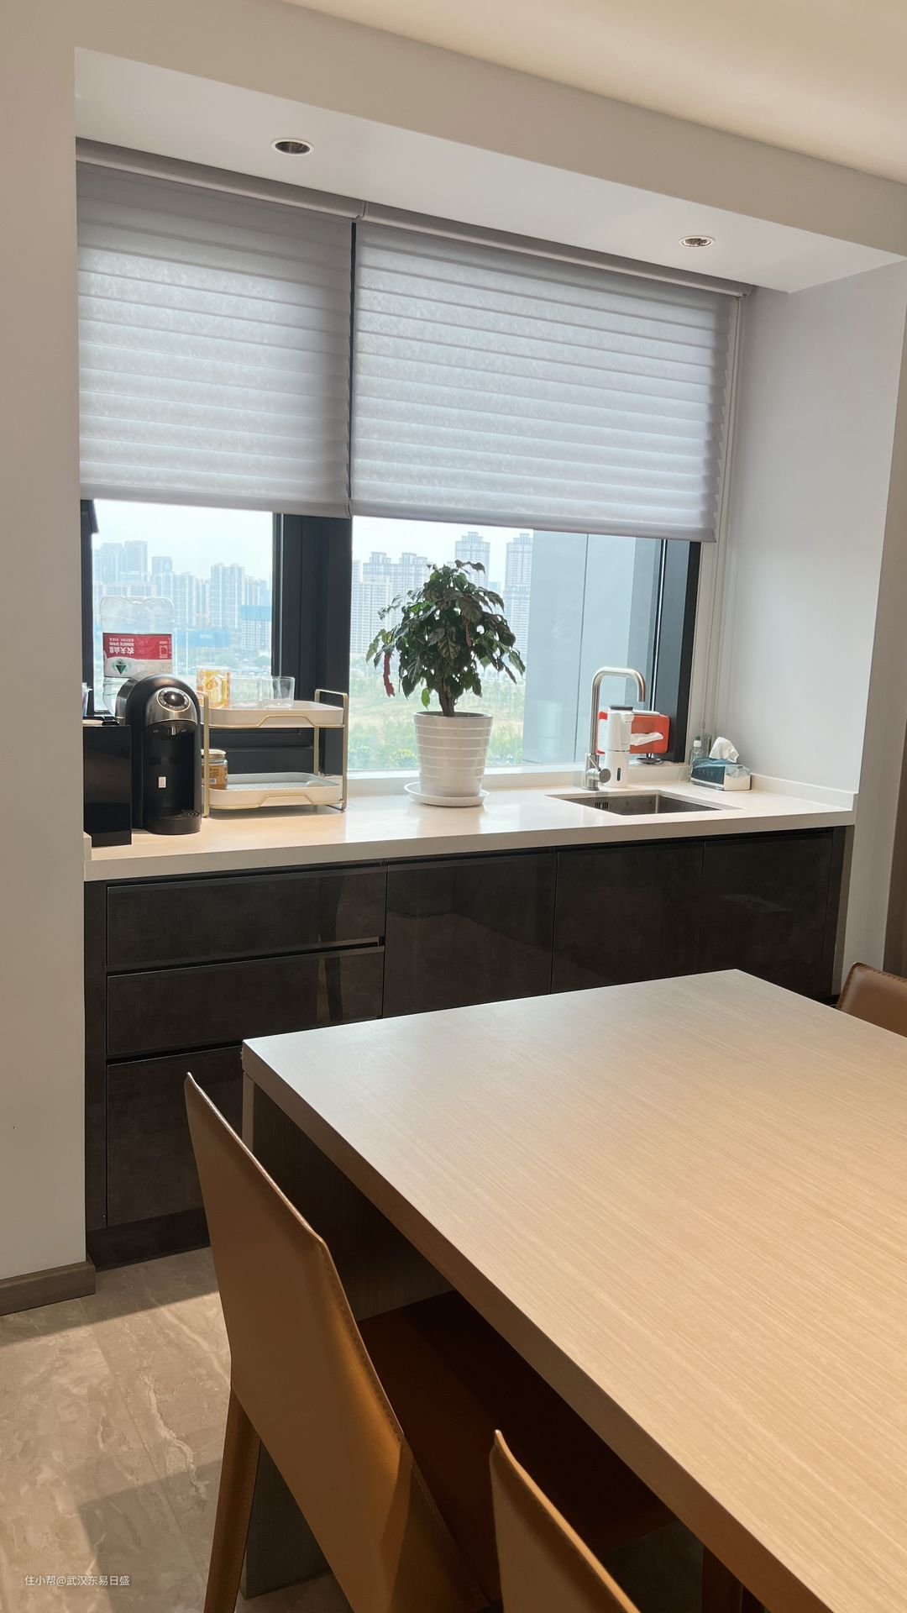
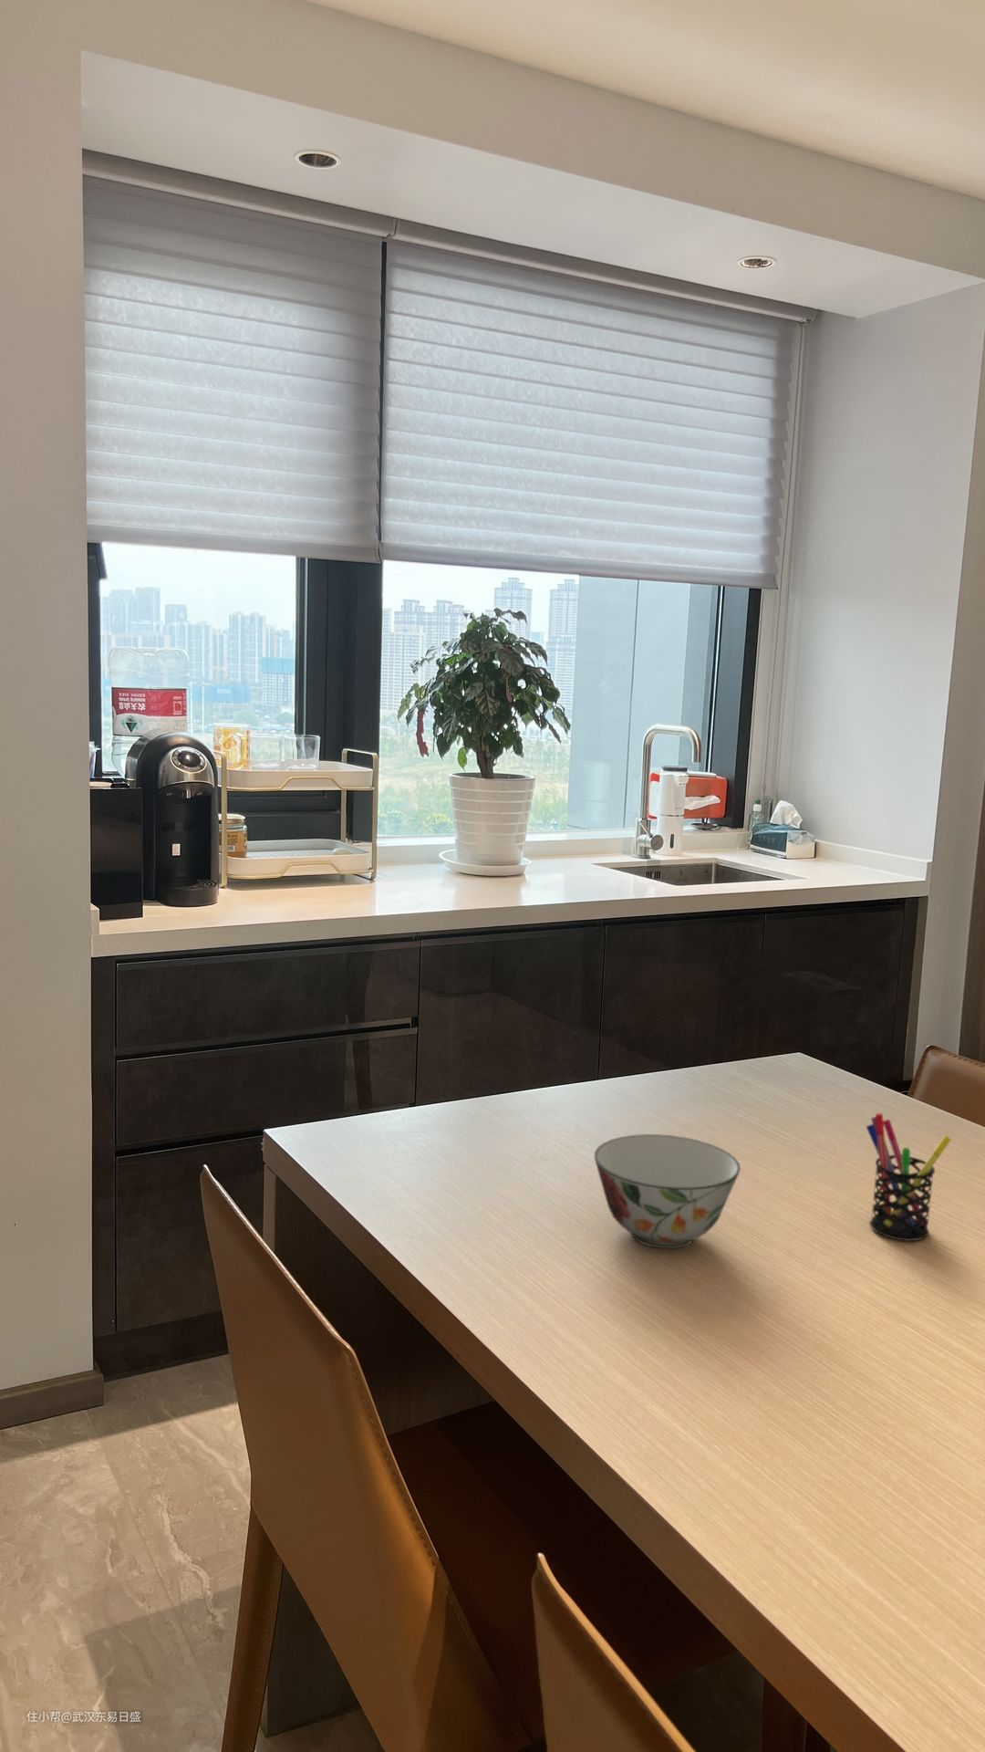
+ pen holder (900, 1176)
+ soup bowl (664, 1197)
